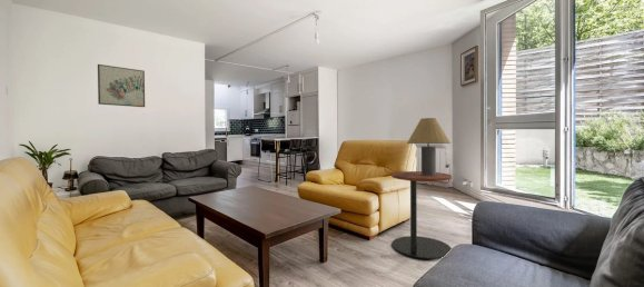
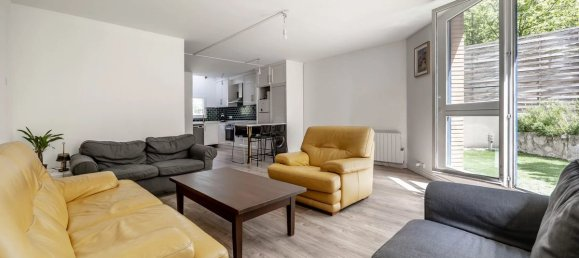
- table lamp (428, 146)
- wall art (121, 87)
- side table (416, 210)
